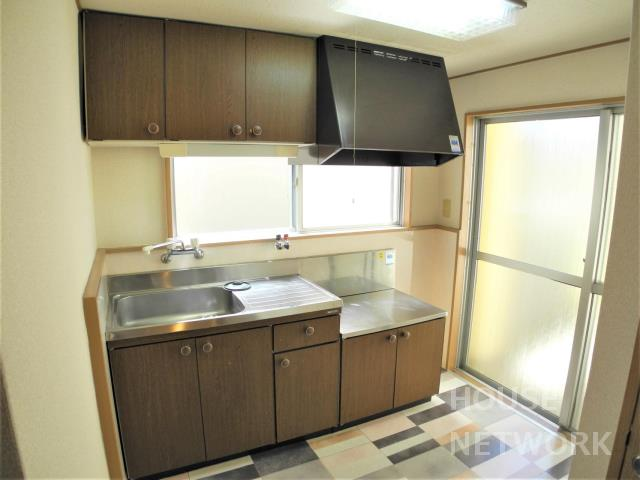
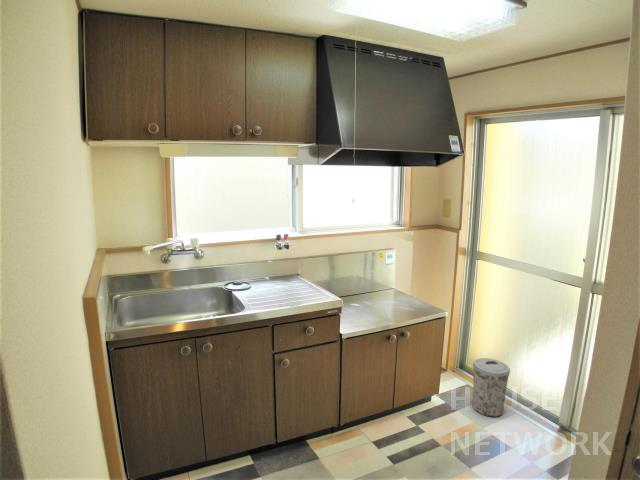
+ trash can (489, 385)
